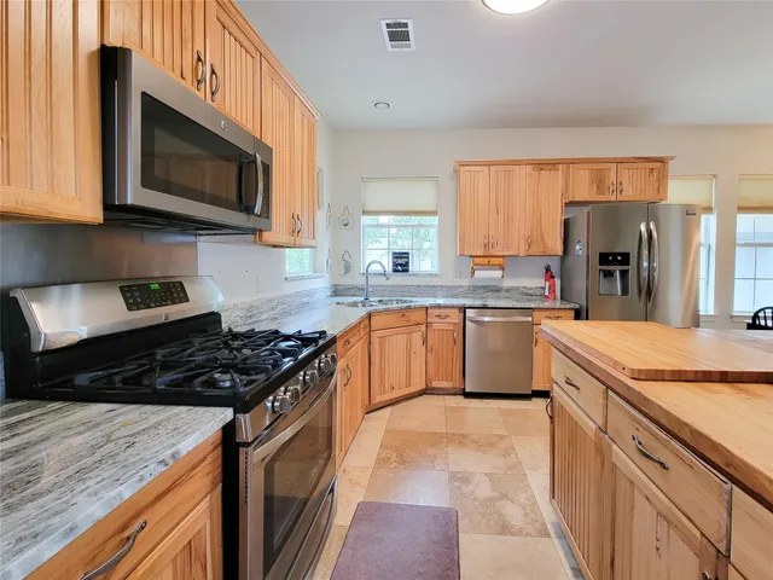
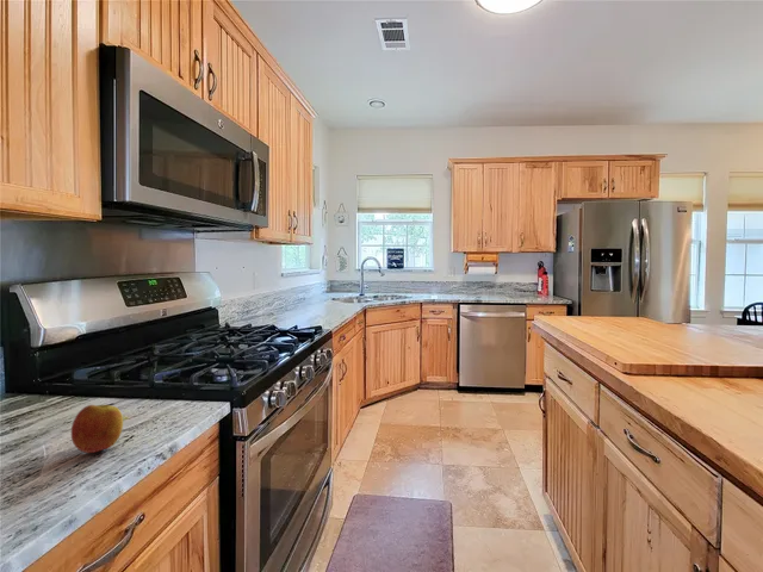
+ apple (97, 427)
